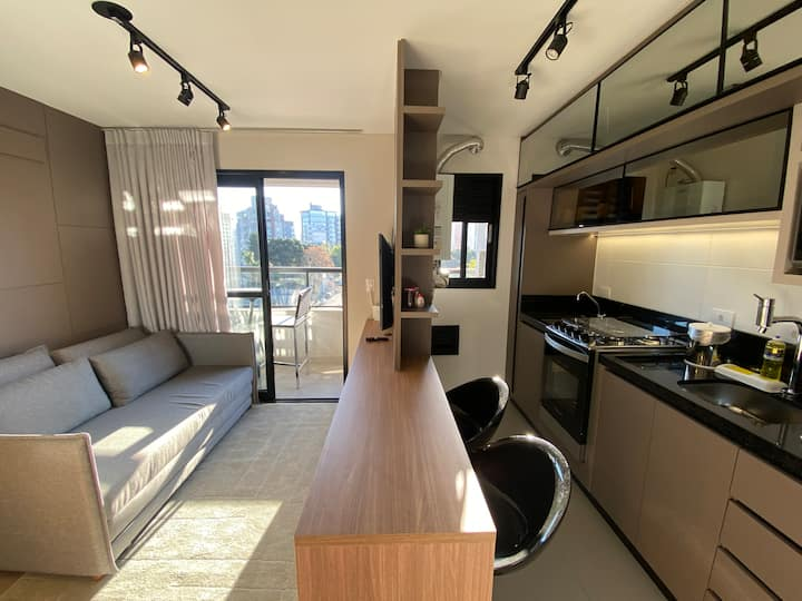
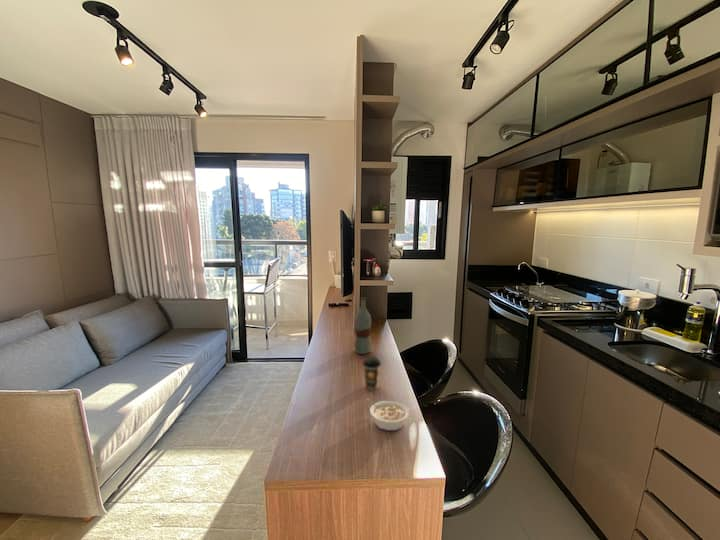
+ bottle (362, 324)
+ legume (387, 415)
+ coffee cup (371, 373)
